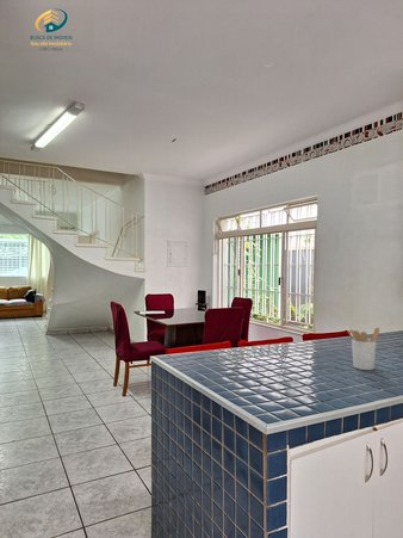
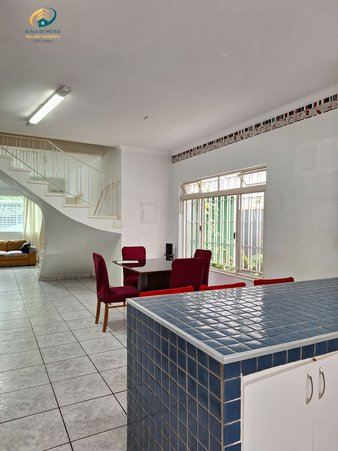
- utensil holder (361, 347)
